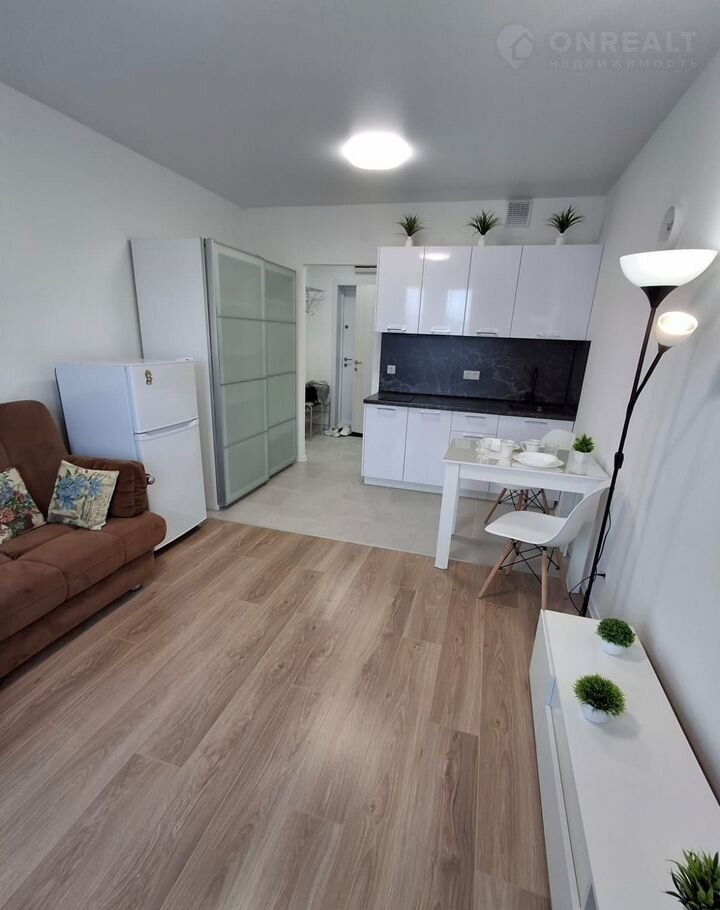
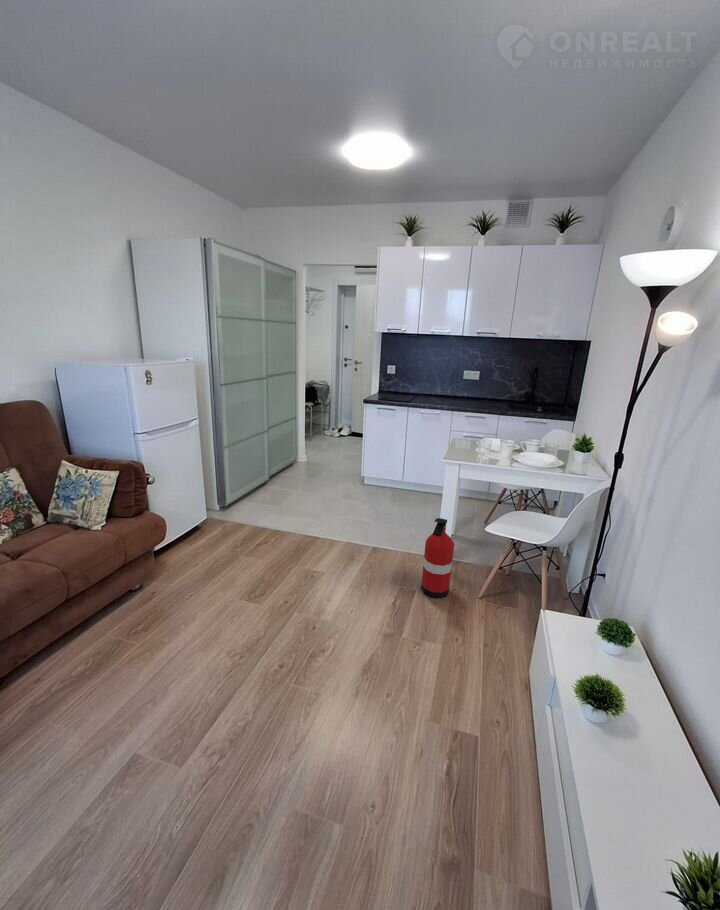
+ fire extinguisher (438, 553)
